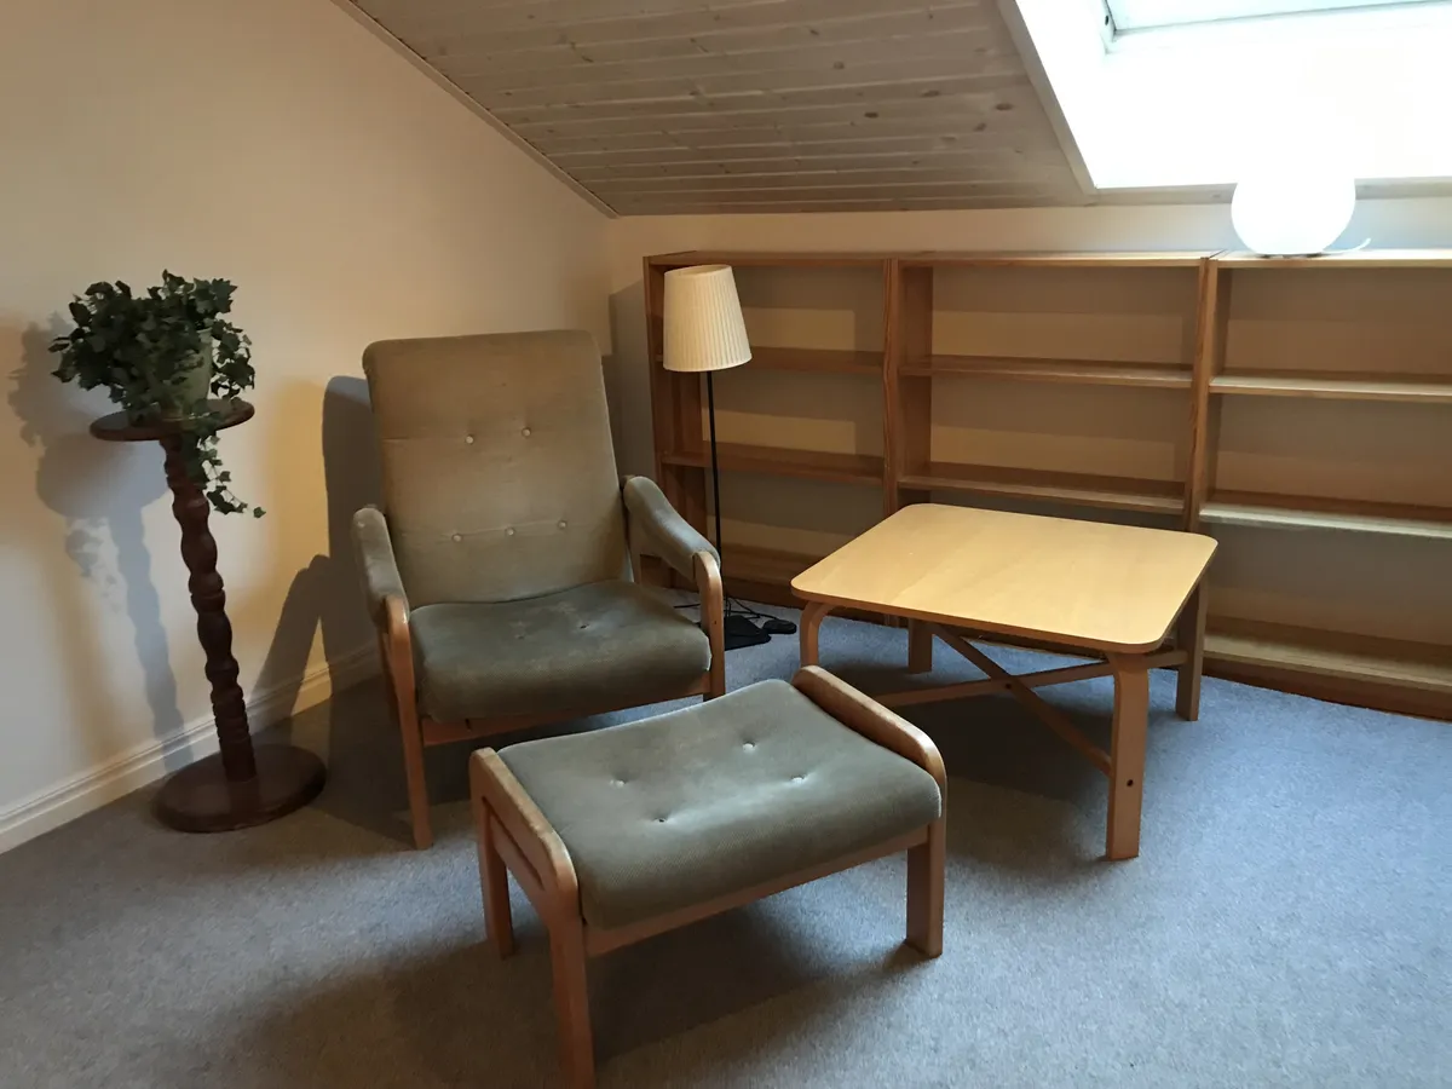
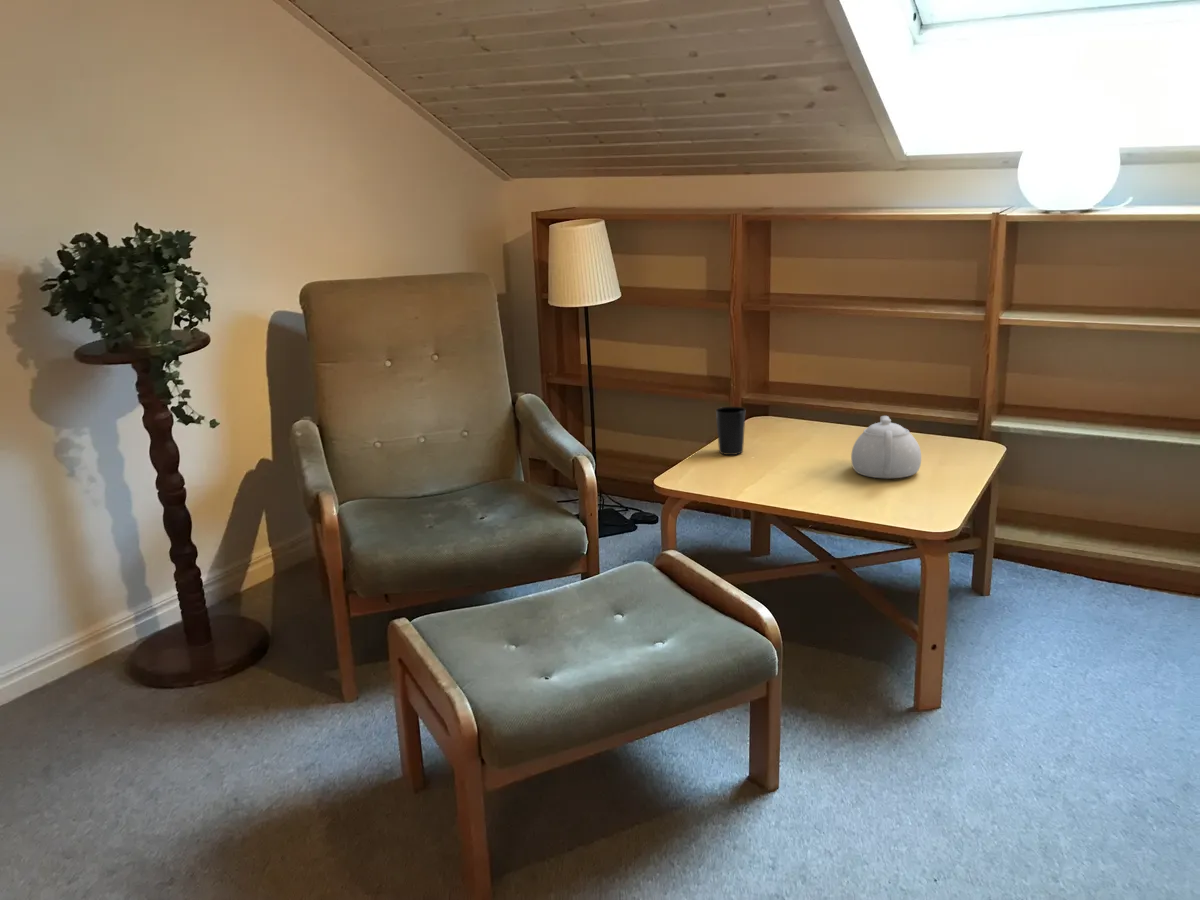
+ cup (731, 431)
+ teapot (886, 445)
